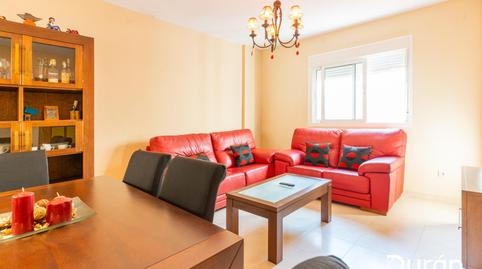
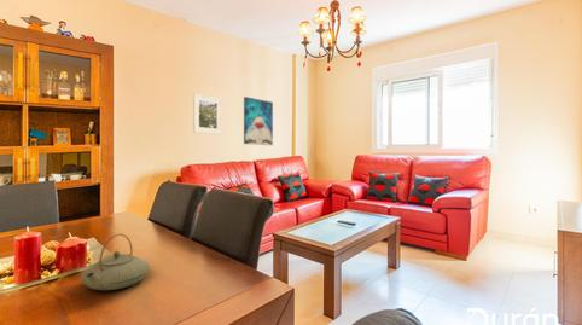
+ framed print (208, 115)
+ wall art (258, 122)
+ teapot (114, 260)
